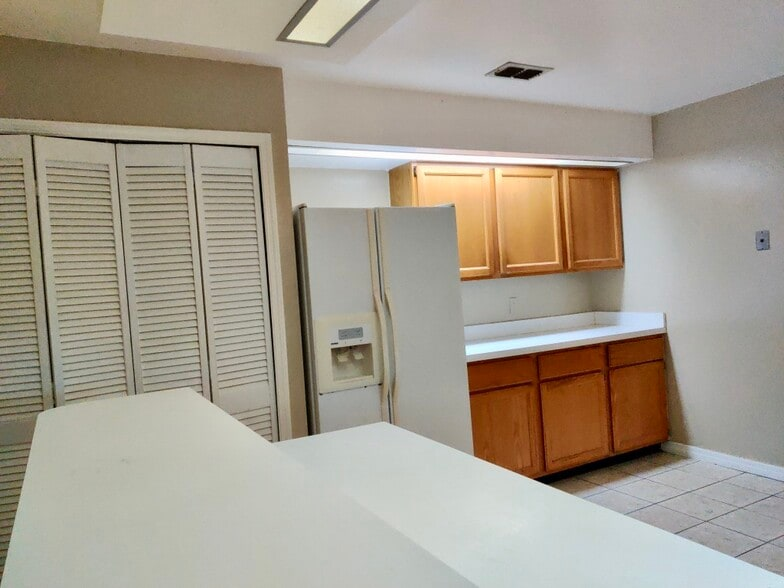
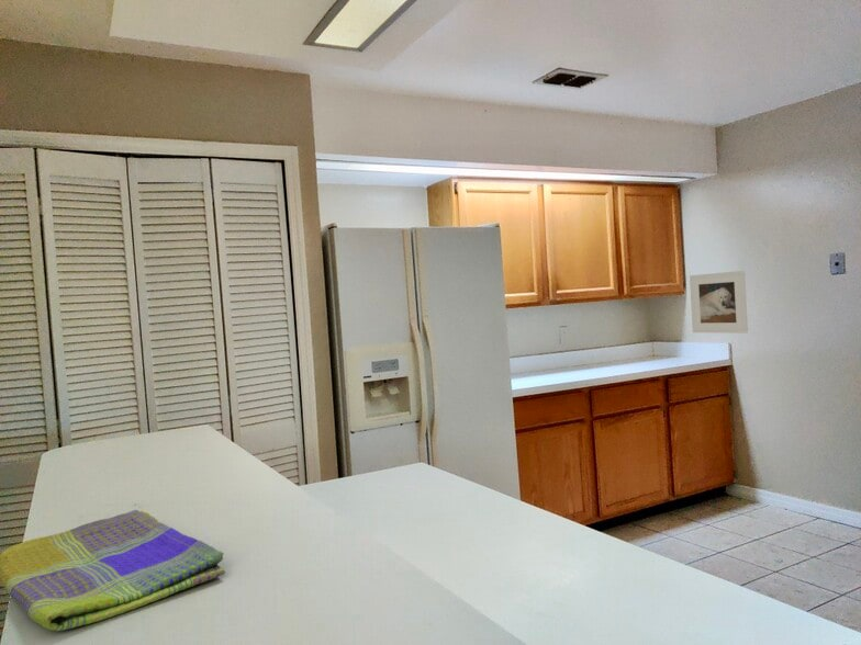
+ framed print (717, 303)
+ dish towel (105, 559)
